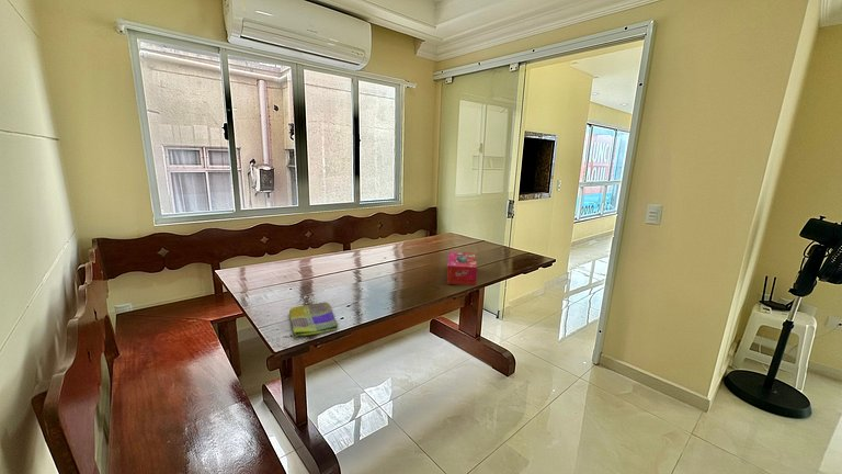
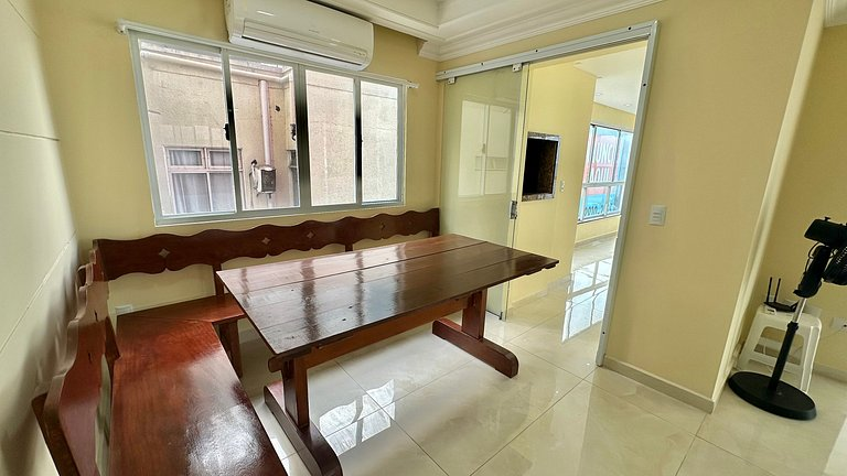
- tissue box (460, 267)
- dish towel (312, 317)
